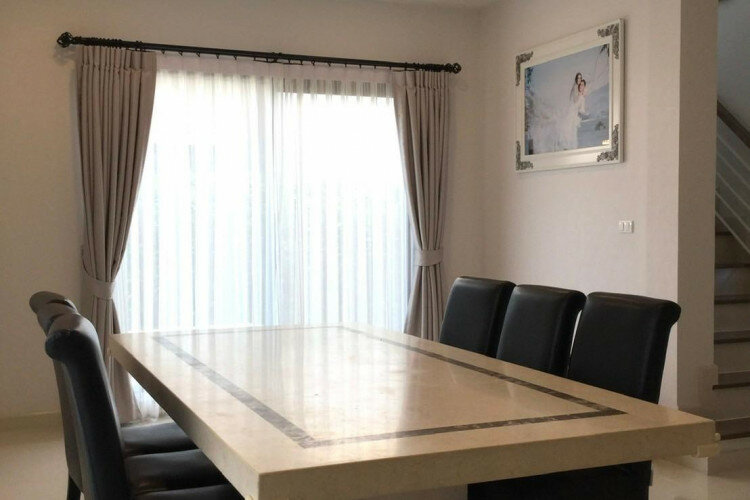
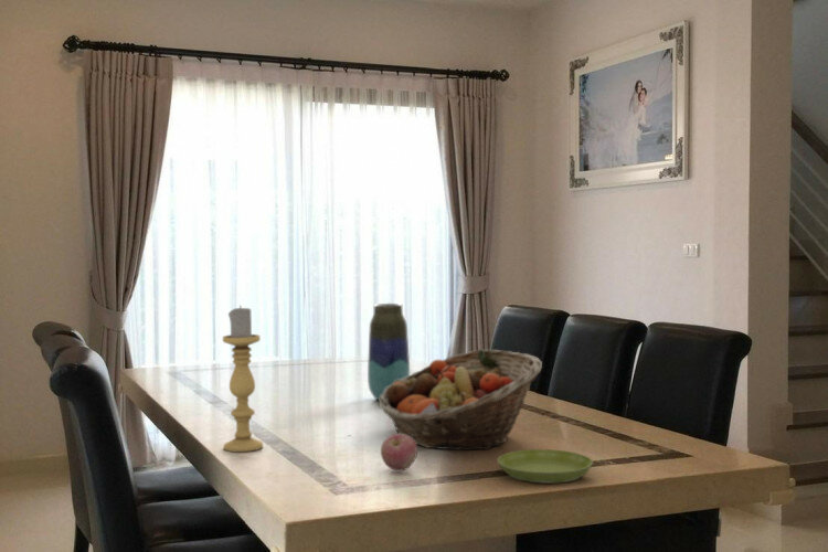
+ apple (399, 453)
+ saucer (544, 467)
+ vase (388, 351)
+ candle holder (242, 376)
+ fruit basket (459, 395)
